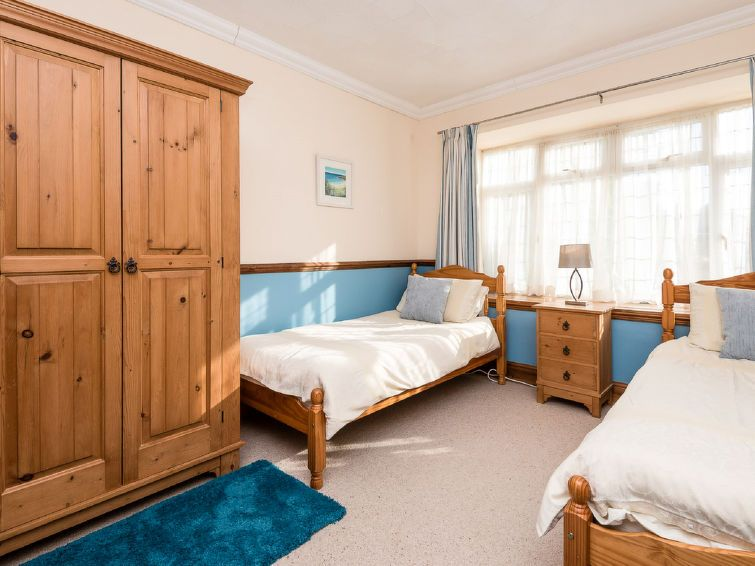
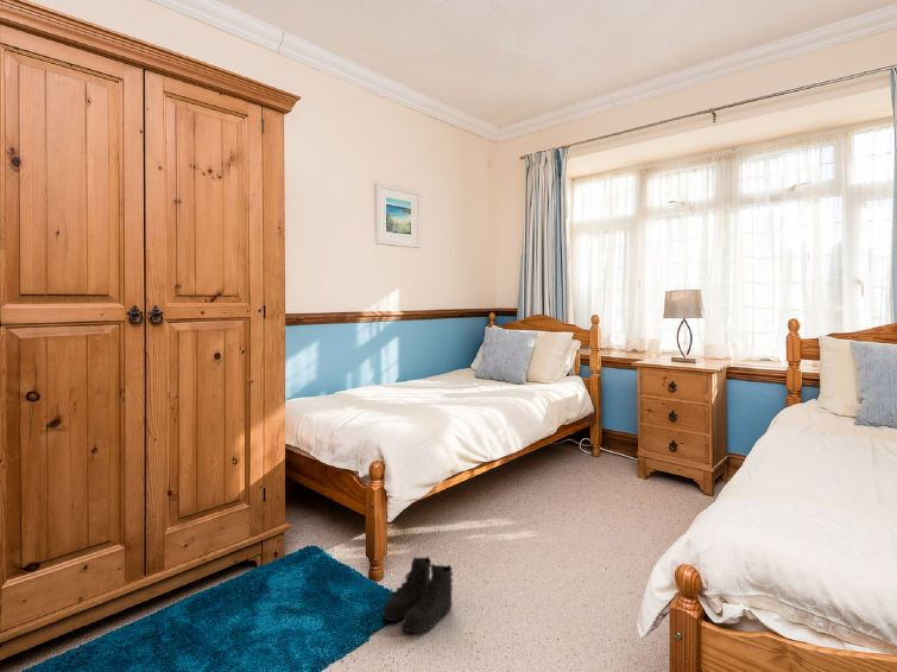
+ boots (418, 588)
